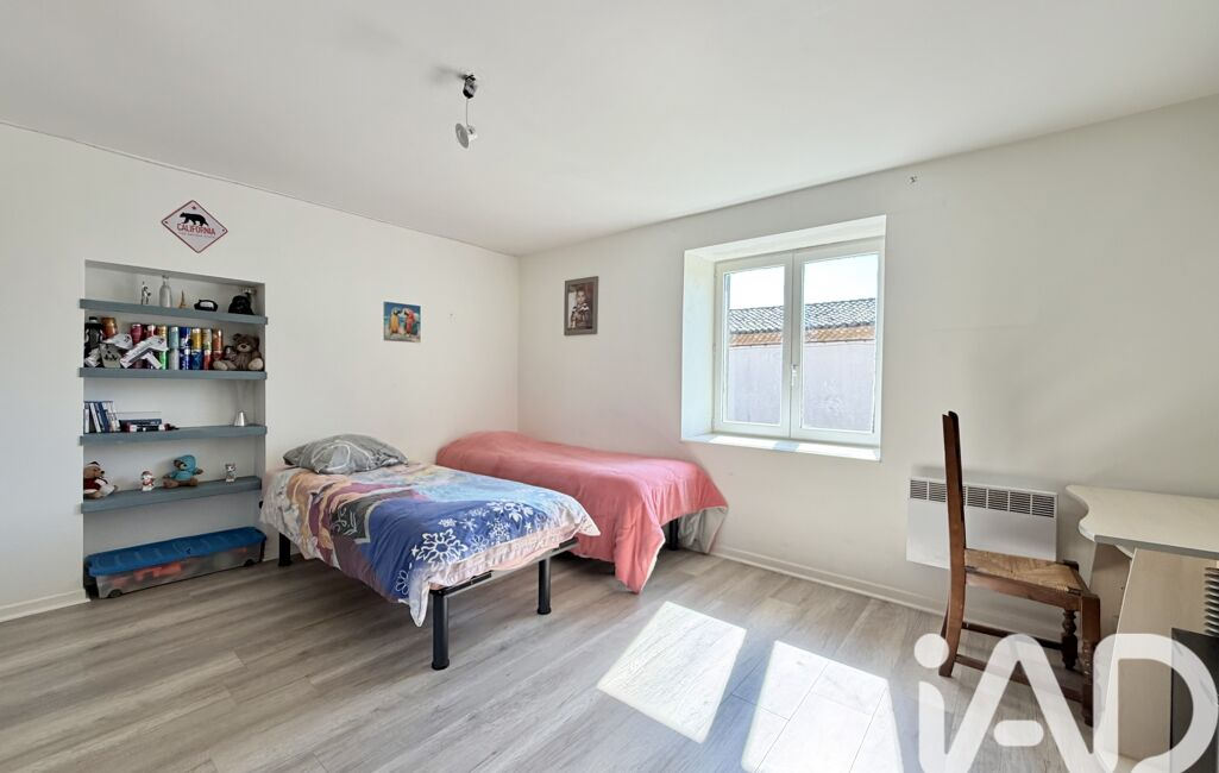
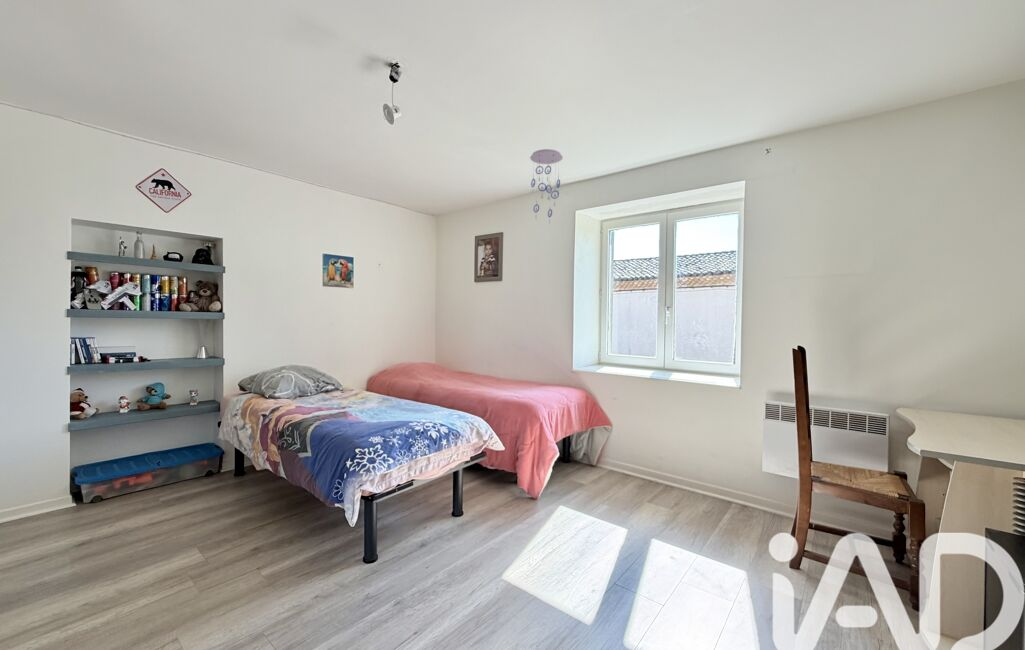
+ ceiling mobile (545, 189)
